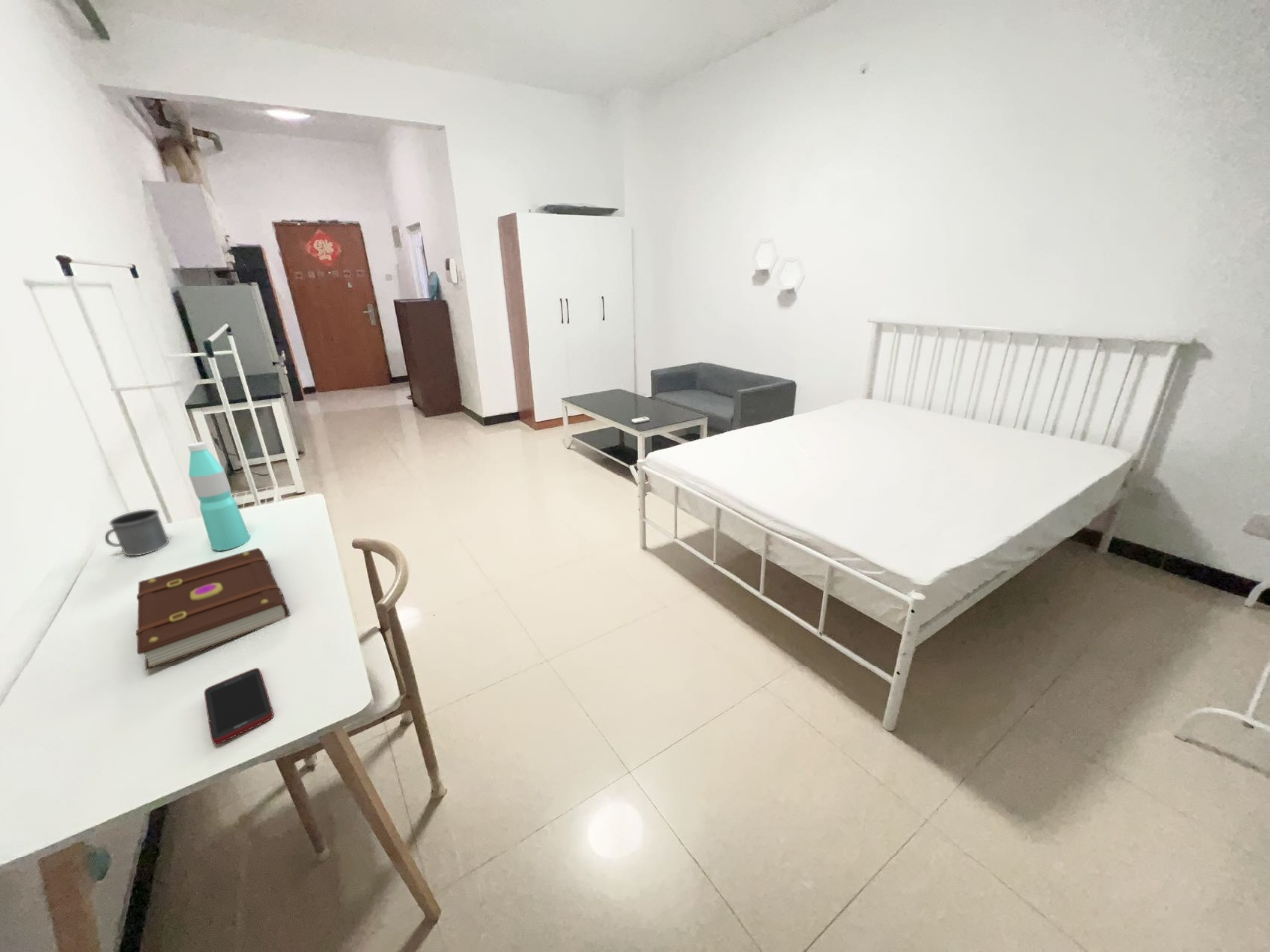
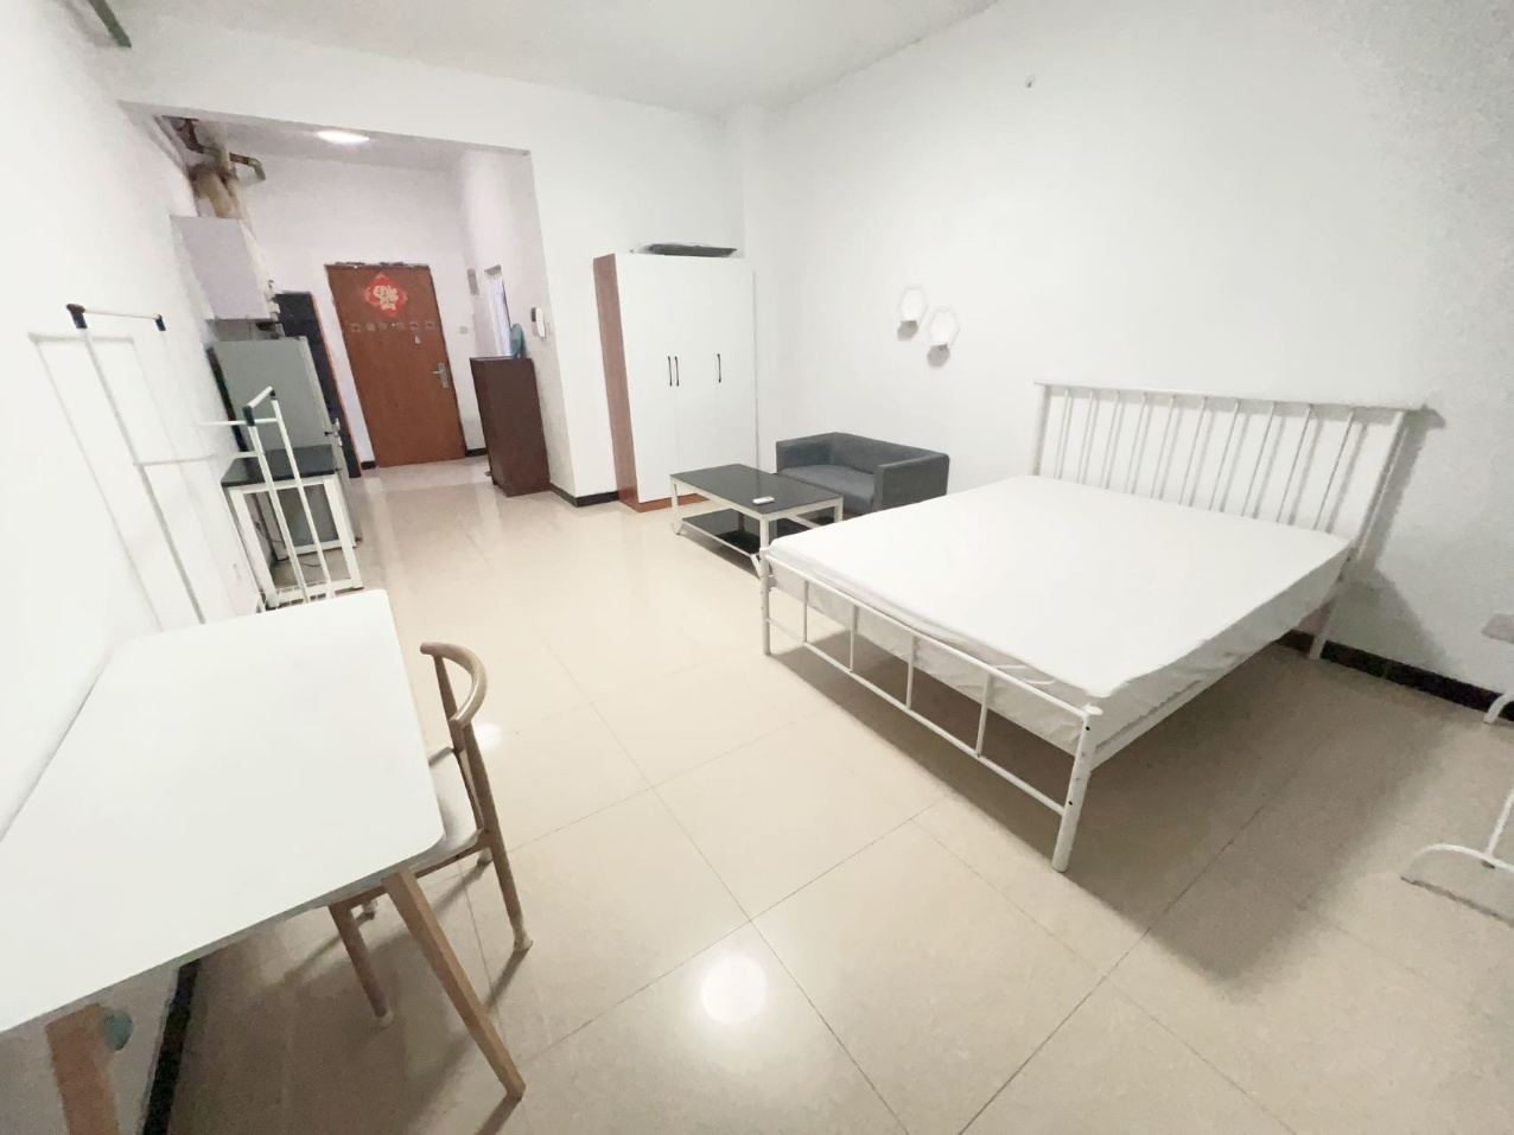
- mug (134, 533)
- cell phone (238, 703)
- book (212, 598)
- water bottle (214, 494)
